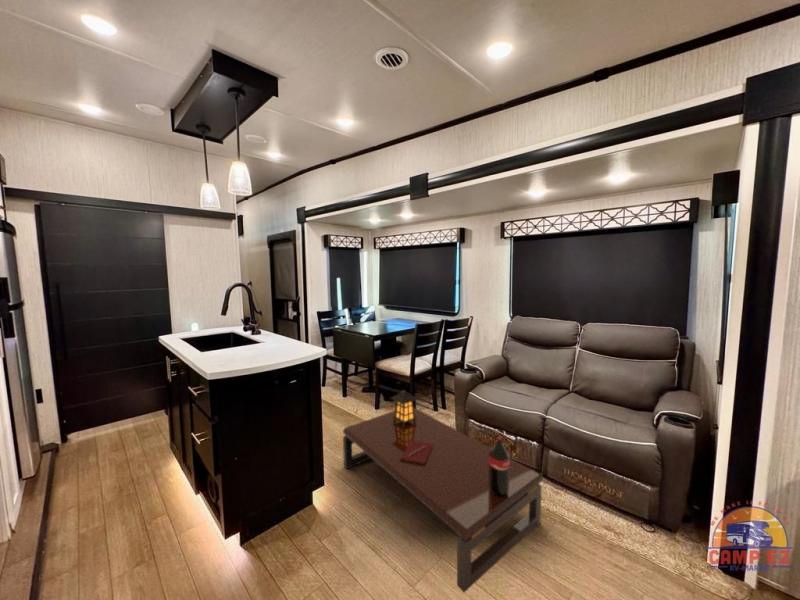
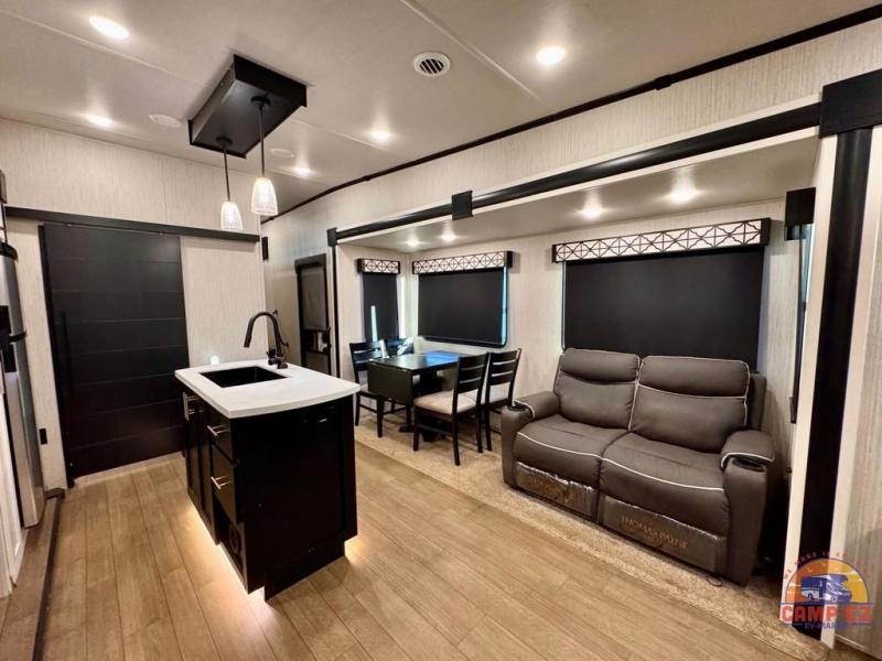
- coffee table (429, 448)
